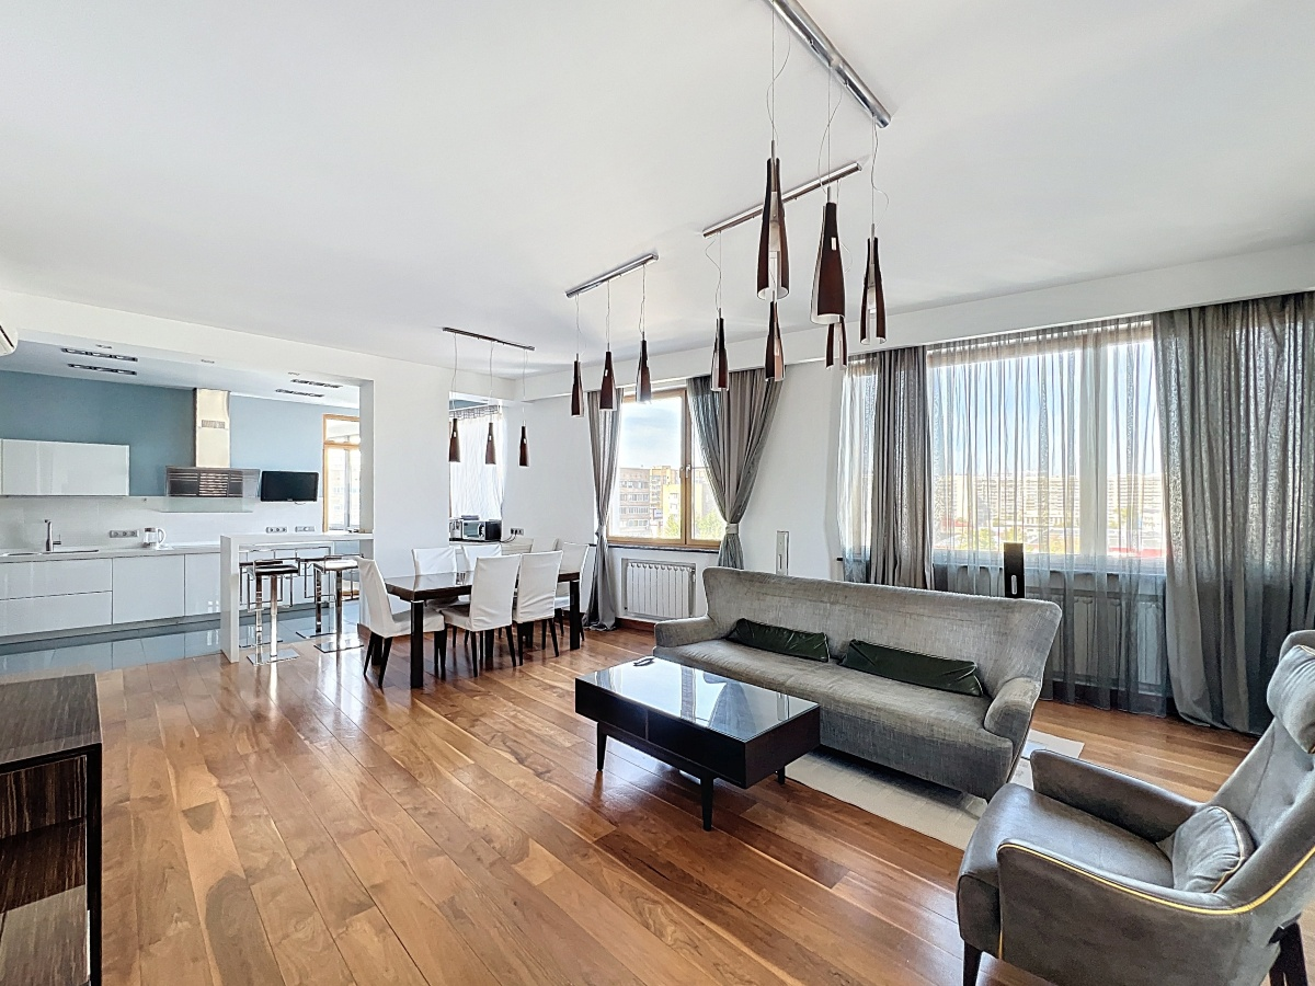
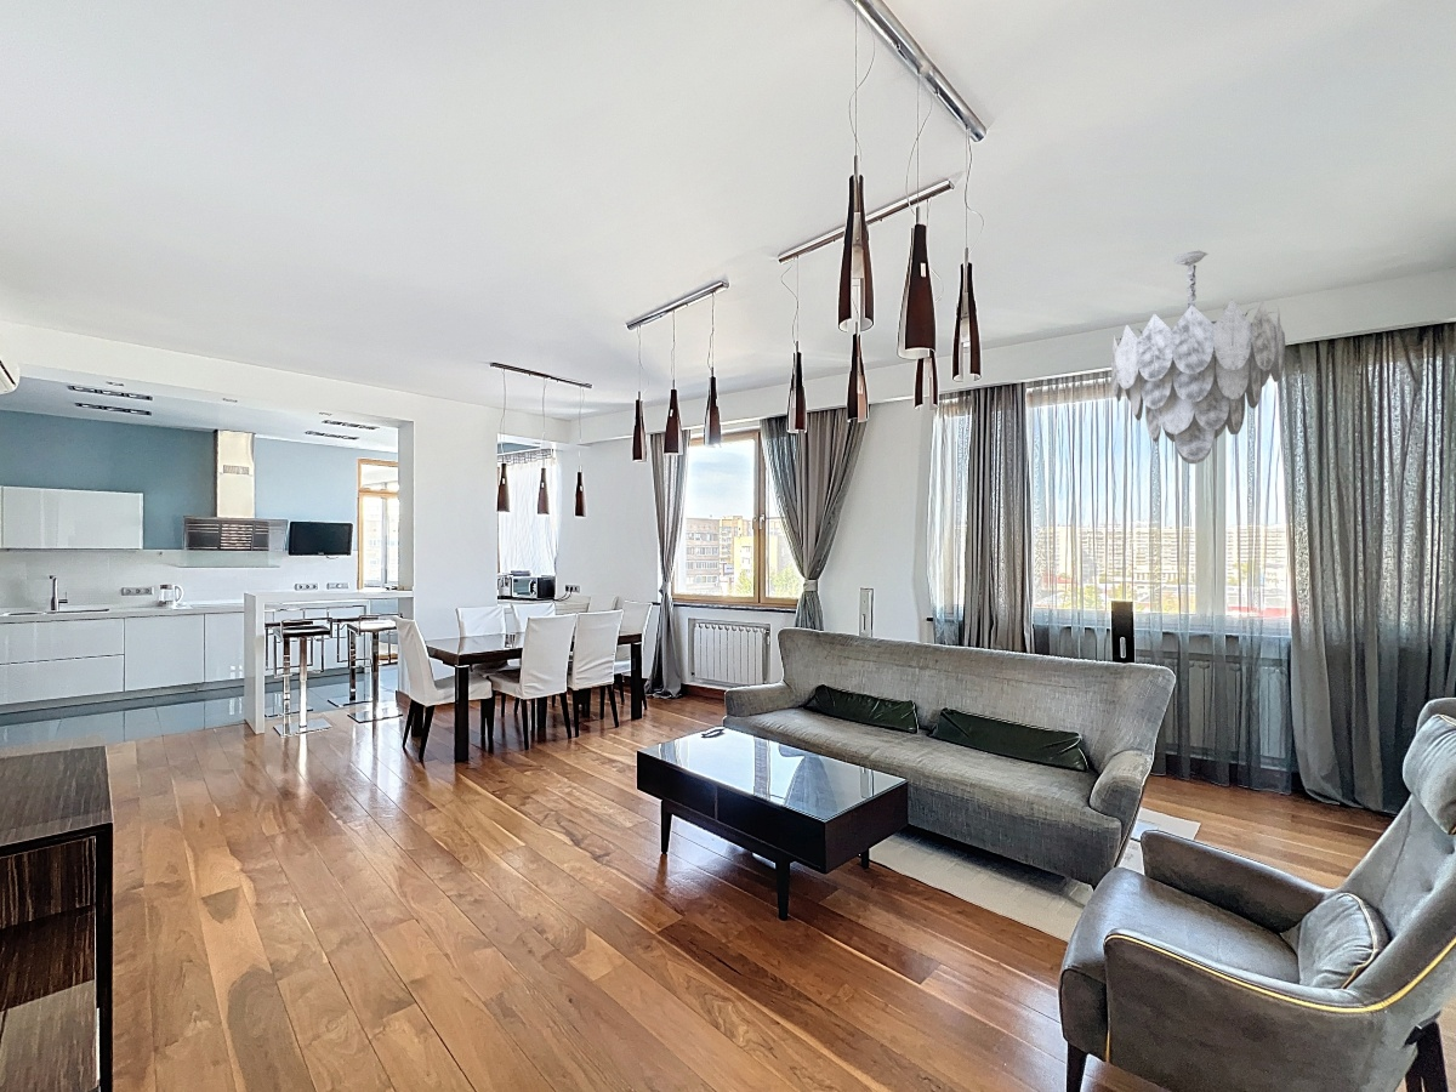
+ chandelier (1193, 358)
